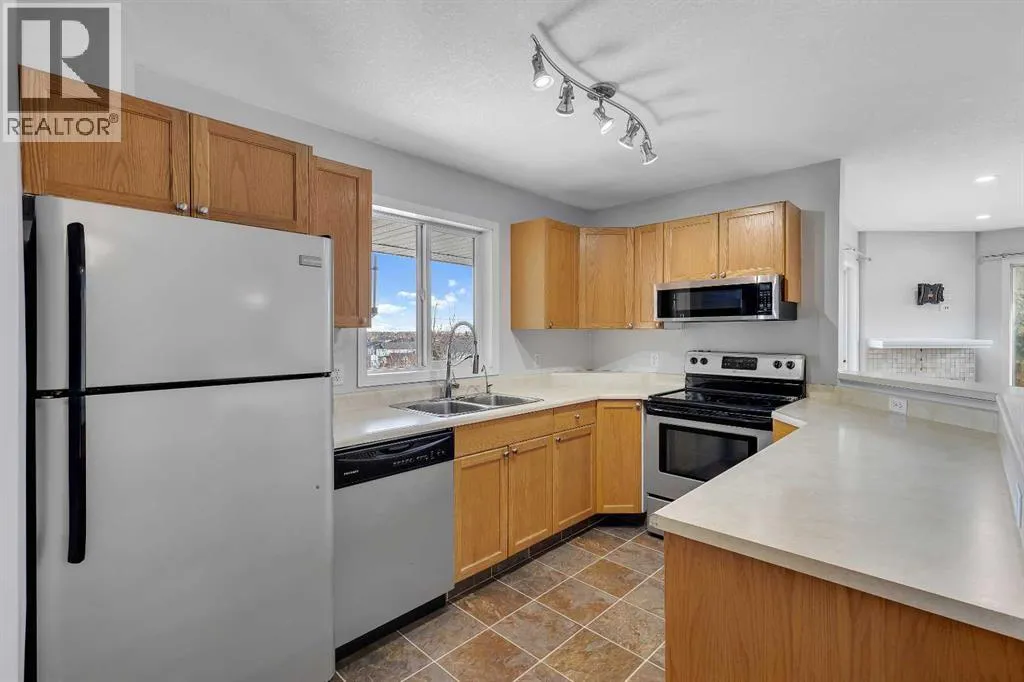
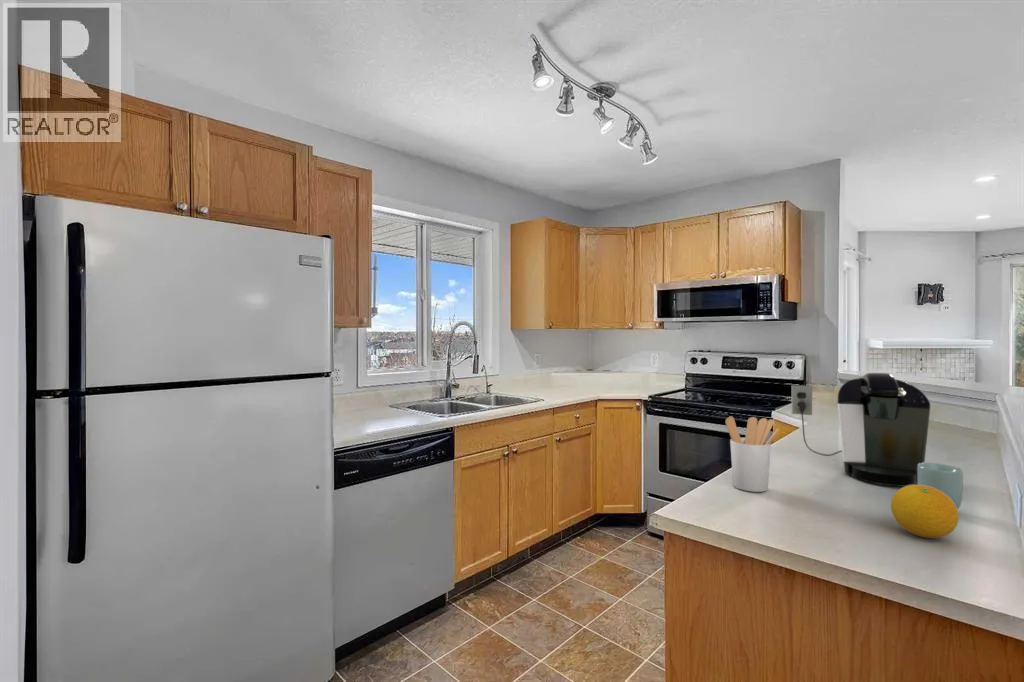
+ cup (939, 488)
+ fruit (923, 510)
+ utensil holder (753, 451)
+ coffee maker (855, 422)
